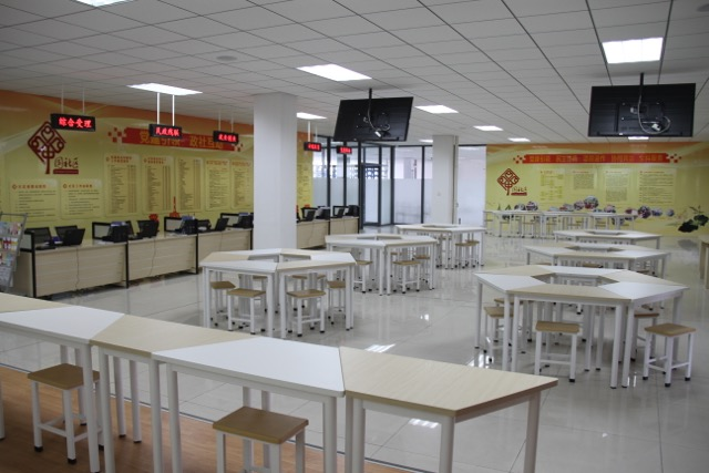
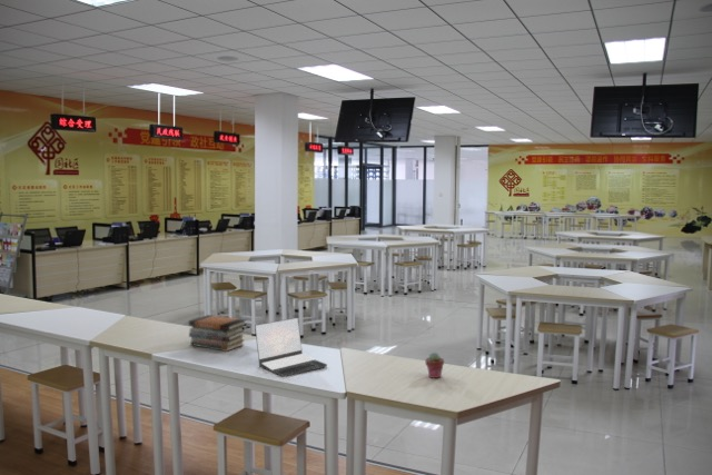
+ book stack (217, 331)
+ potted succulent (434, 364)
+ laptop (290, 345)
